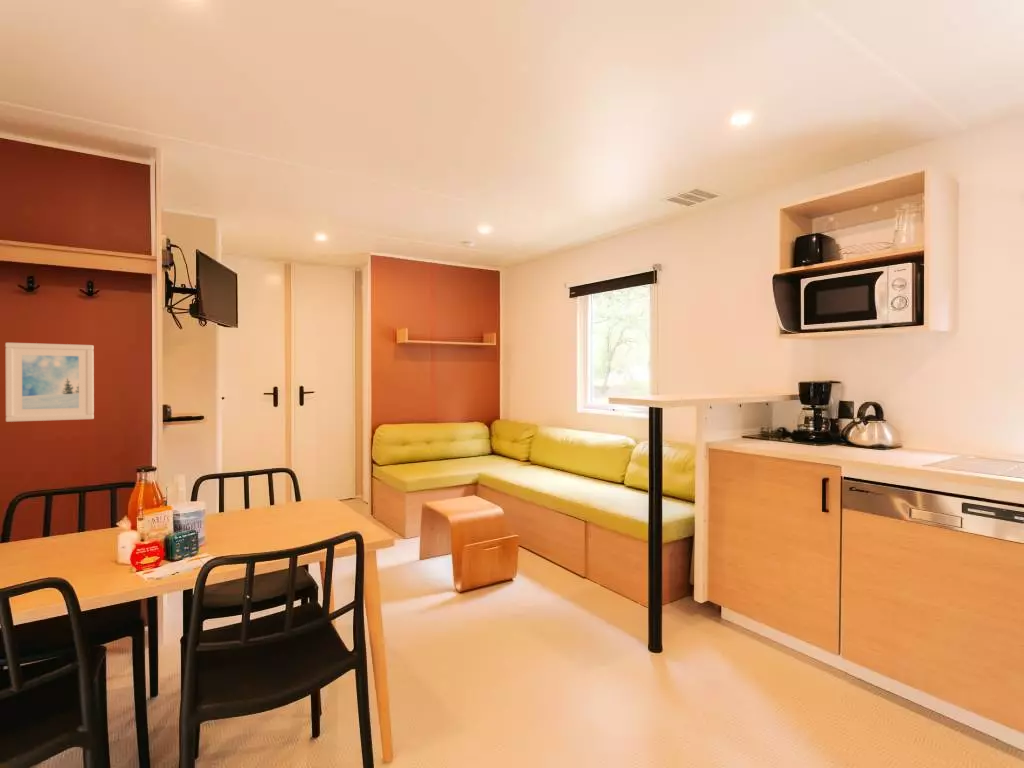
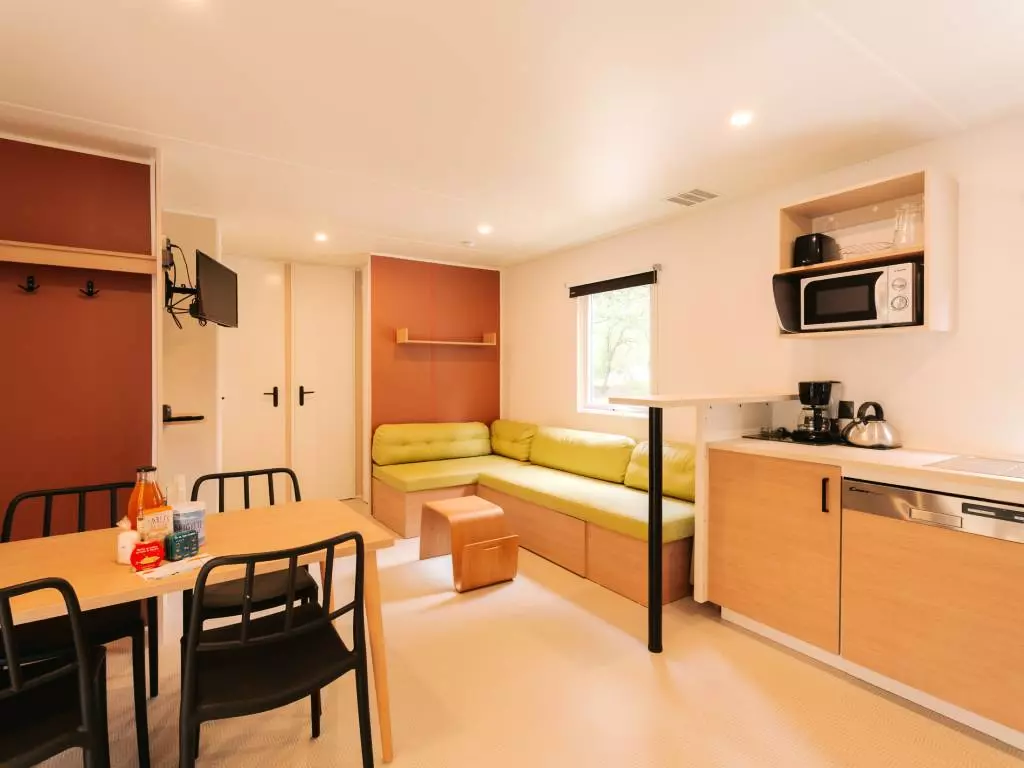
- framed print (51, 382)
